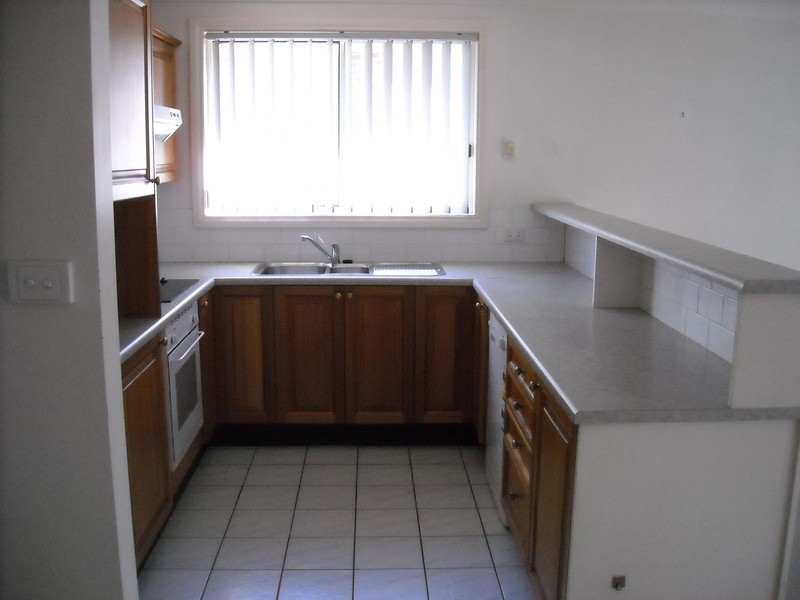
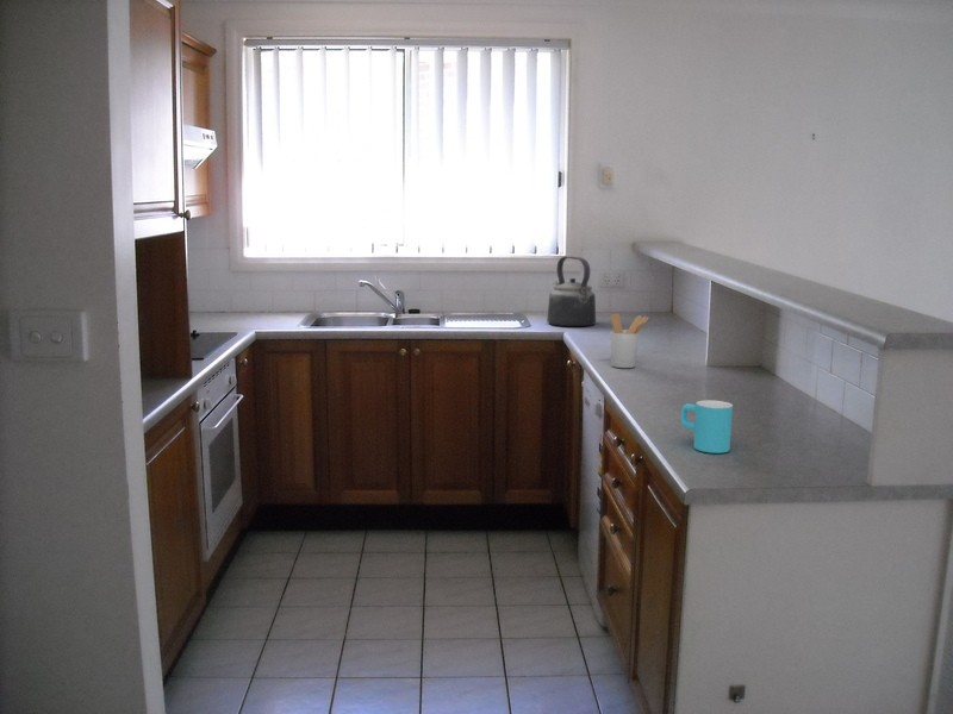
+ utensil holder (629, 339)
+ kettle (569, 289)
+ cup (708, 424)
